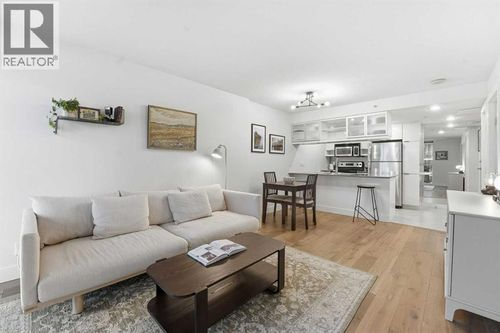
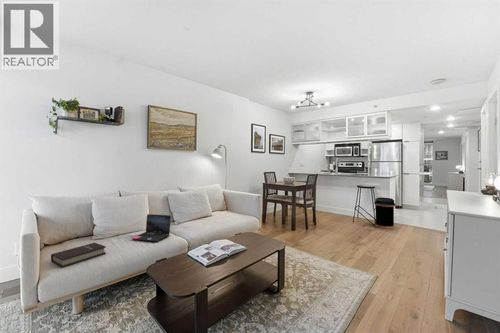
+ trash can (384, 212)
+ laptop (151, 227)
+ book (79, 253)
